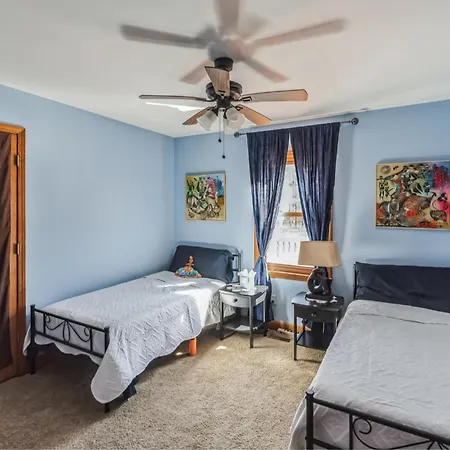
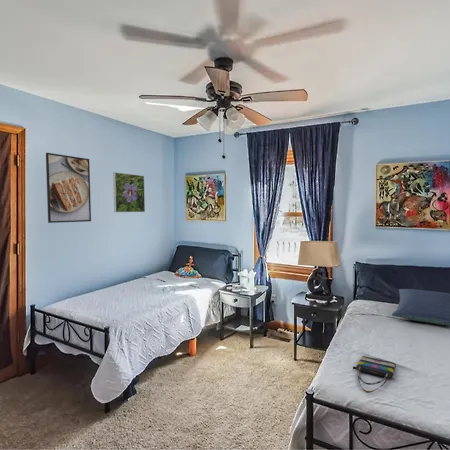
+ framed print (129, 193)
+ tote bag (372, 372)
+ pillow (427, 305)
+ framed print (69, 189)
